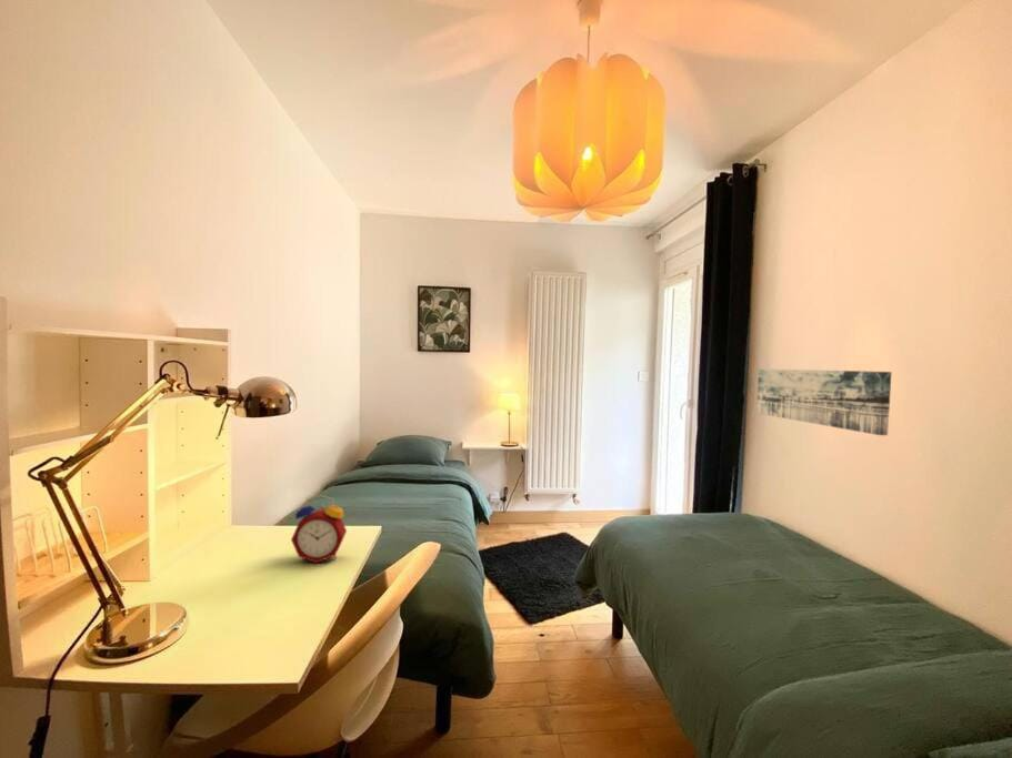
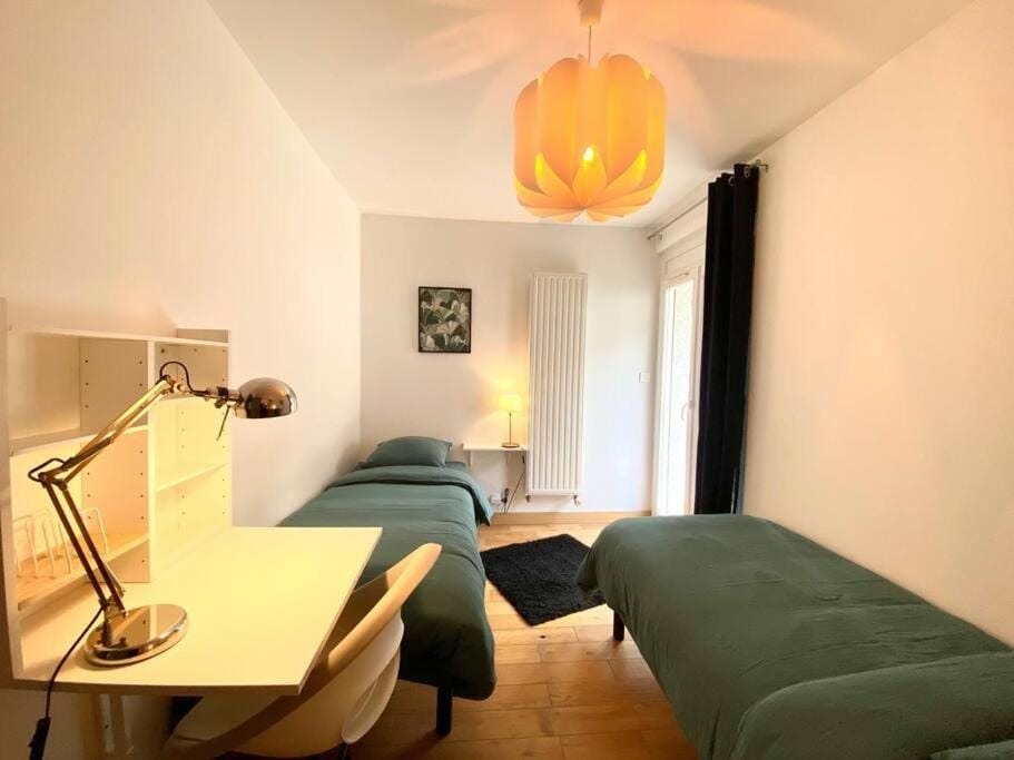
- alarm clock (320, 525)
- wall art (811, 396)
